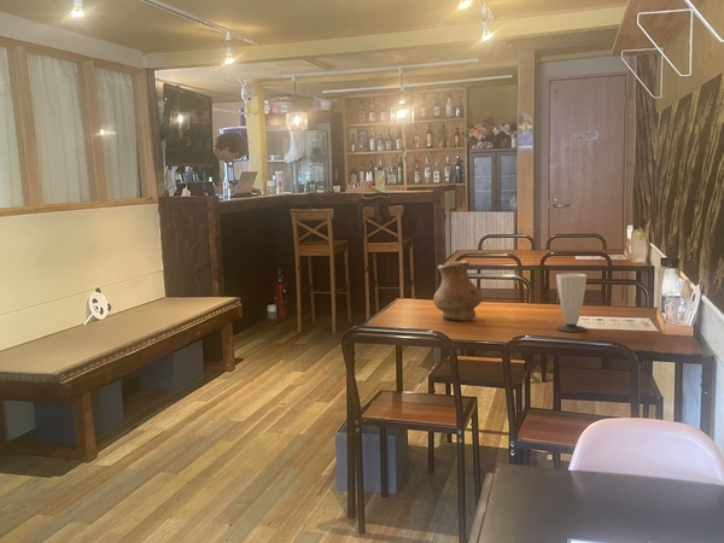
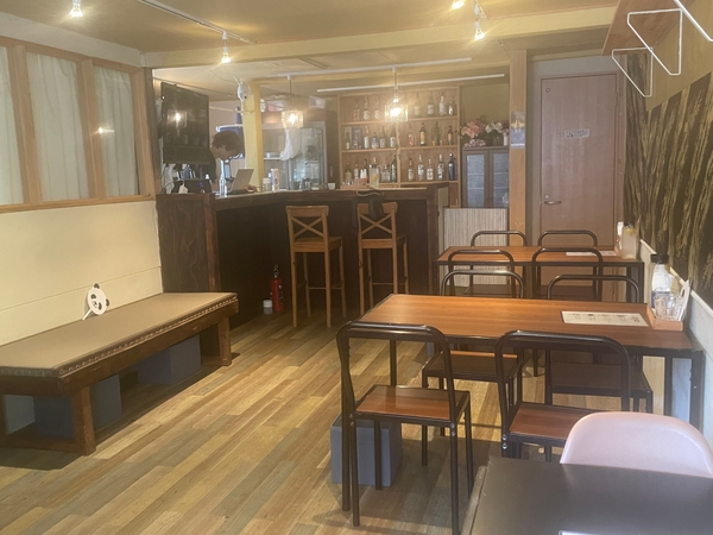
- cup (571, 302)
- vase (457, 290)
